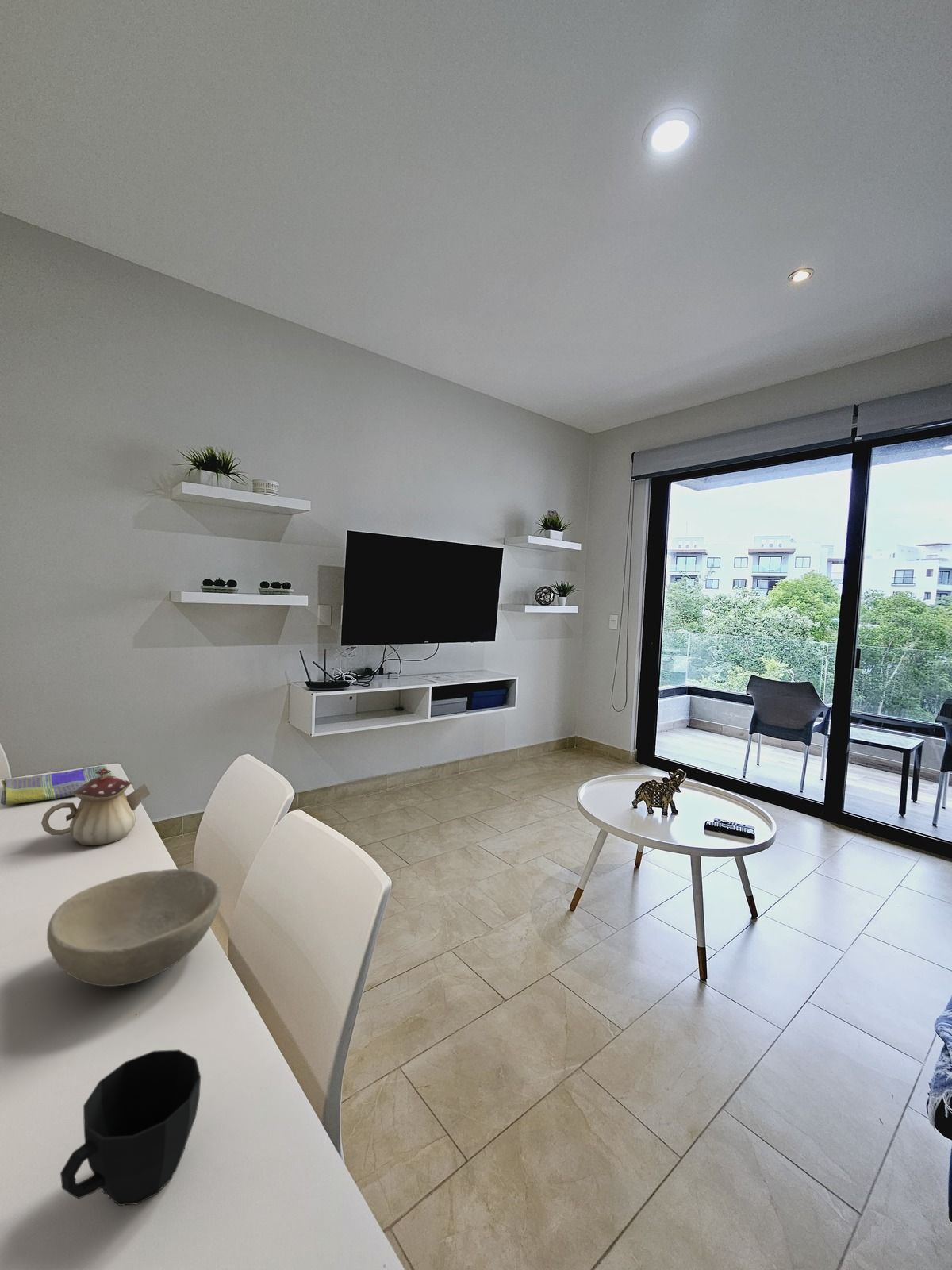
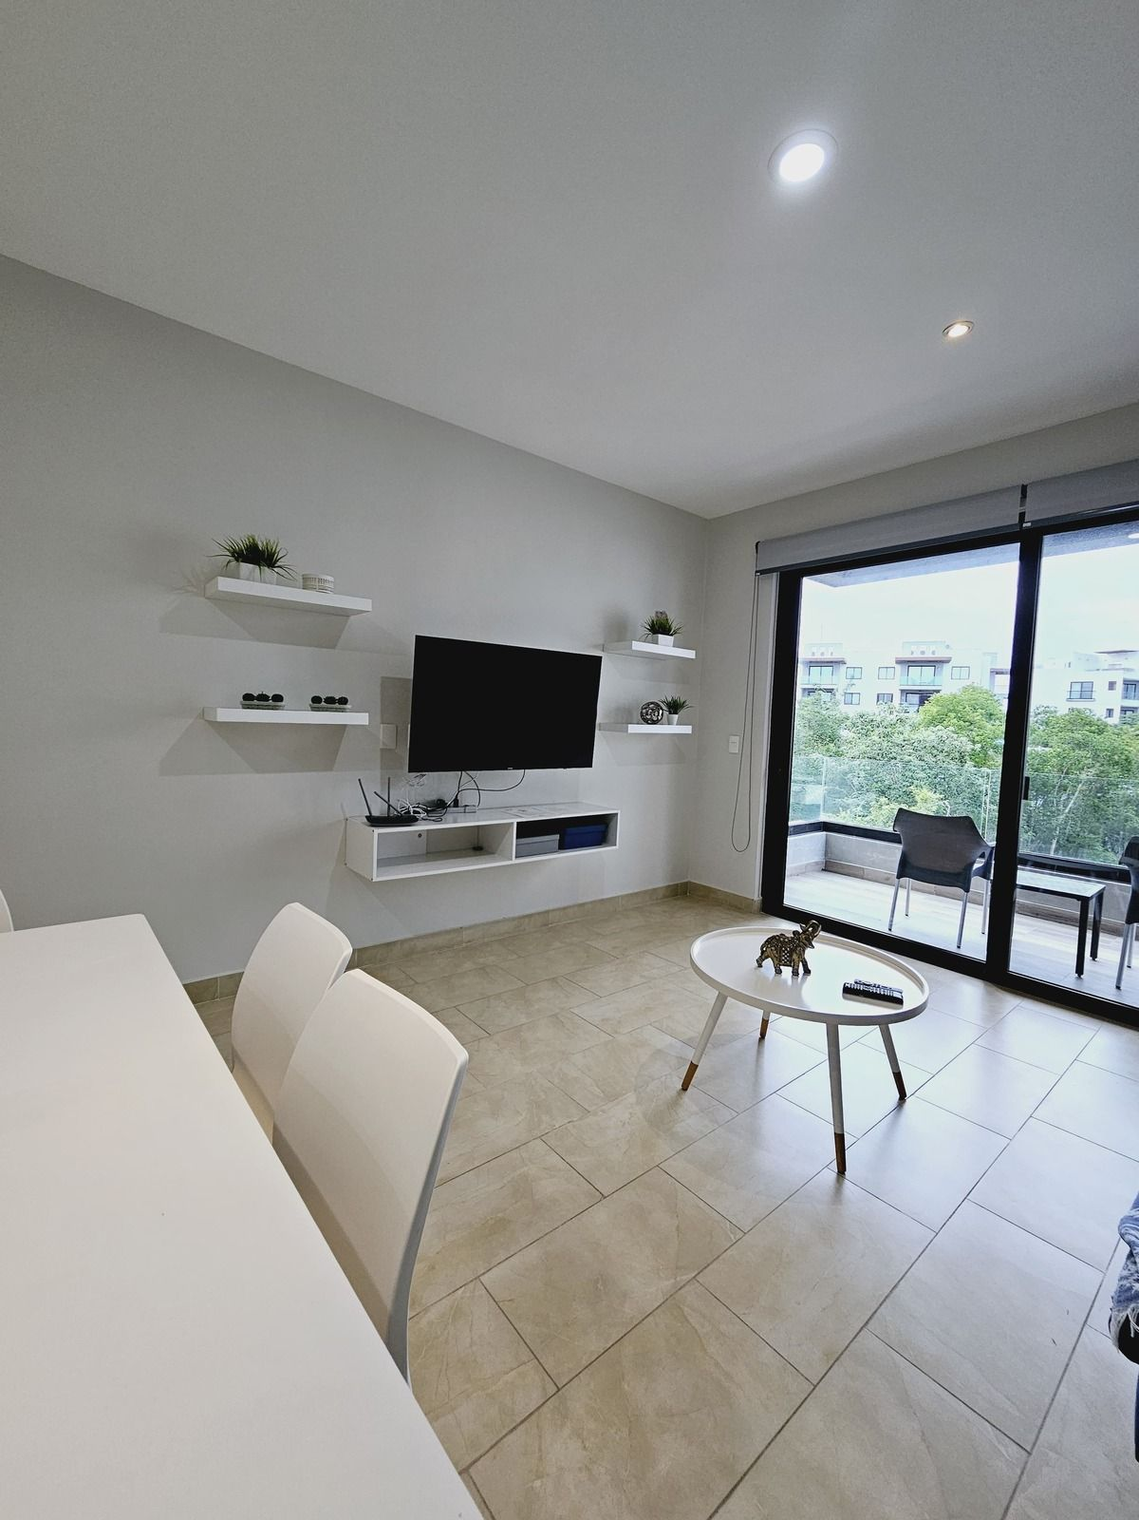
- bowl (140, 933)
- cup (136, 1134)
- dish towel (59, 783)
- teapot (98, 802)
